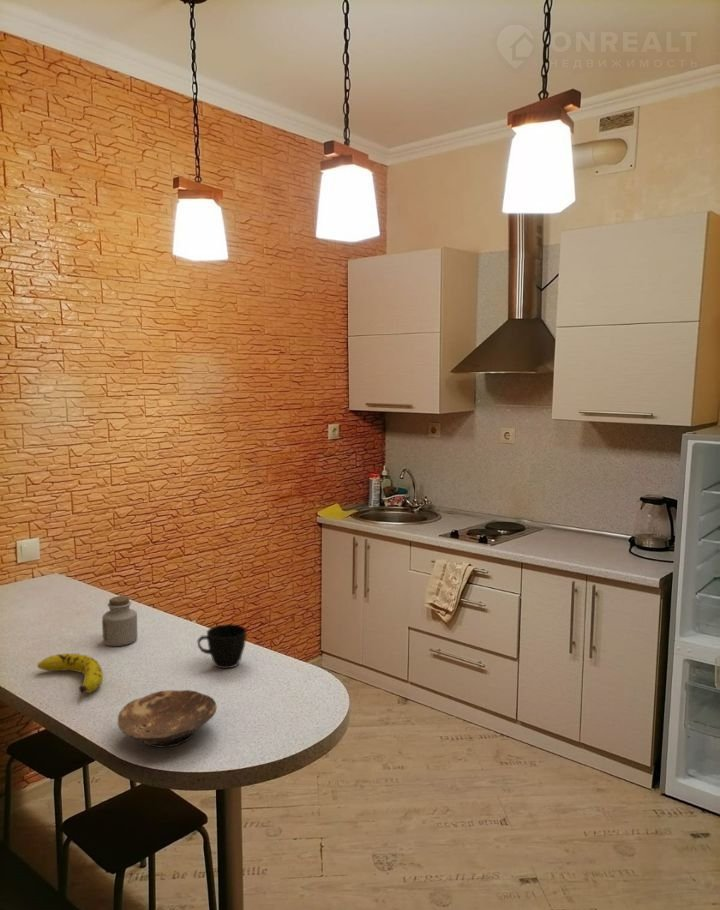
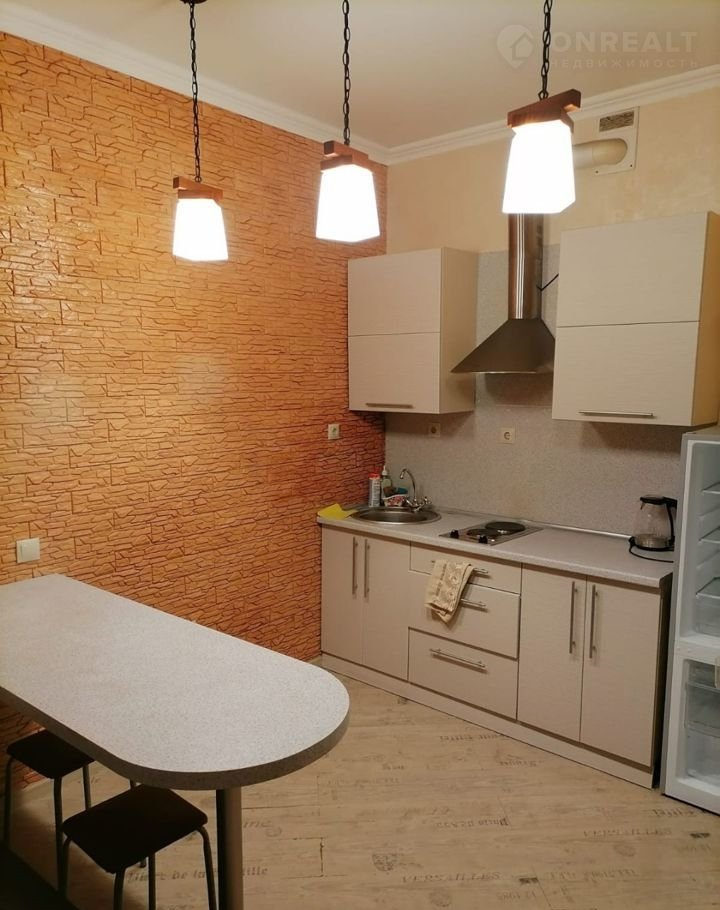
- cup (224, 647)
- fruit (68, 670)
- jar (119, 619)
- bowl (168, 722)
